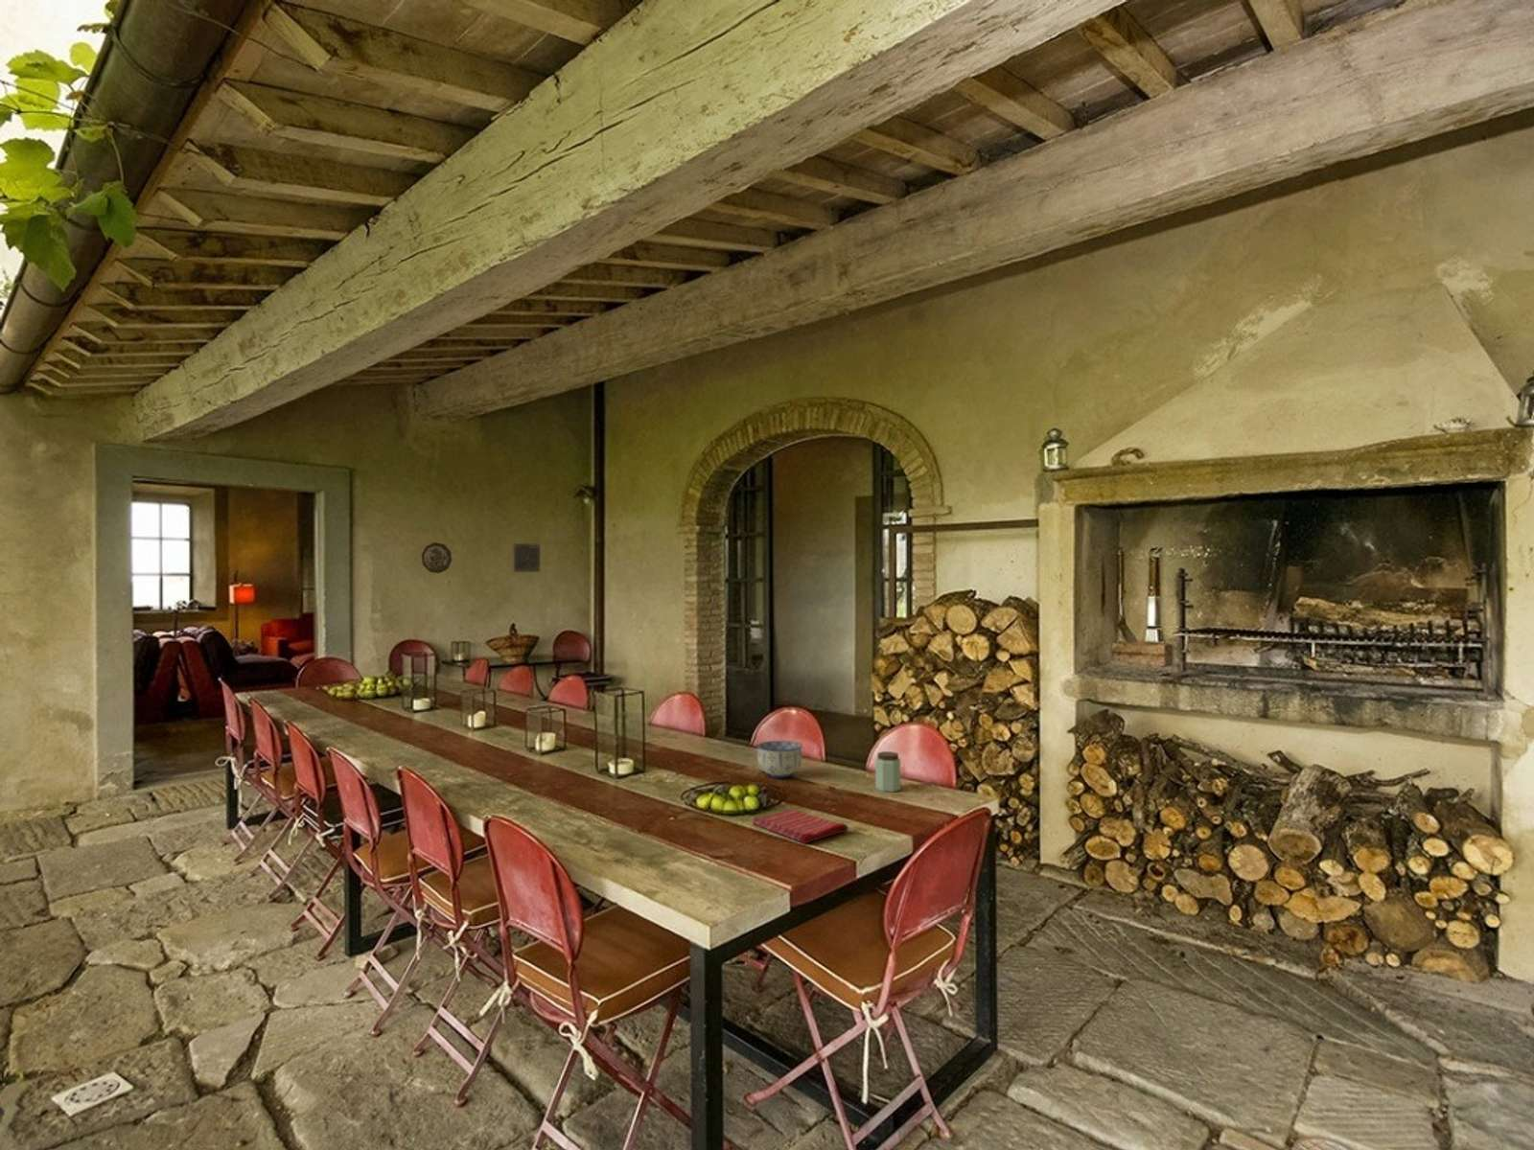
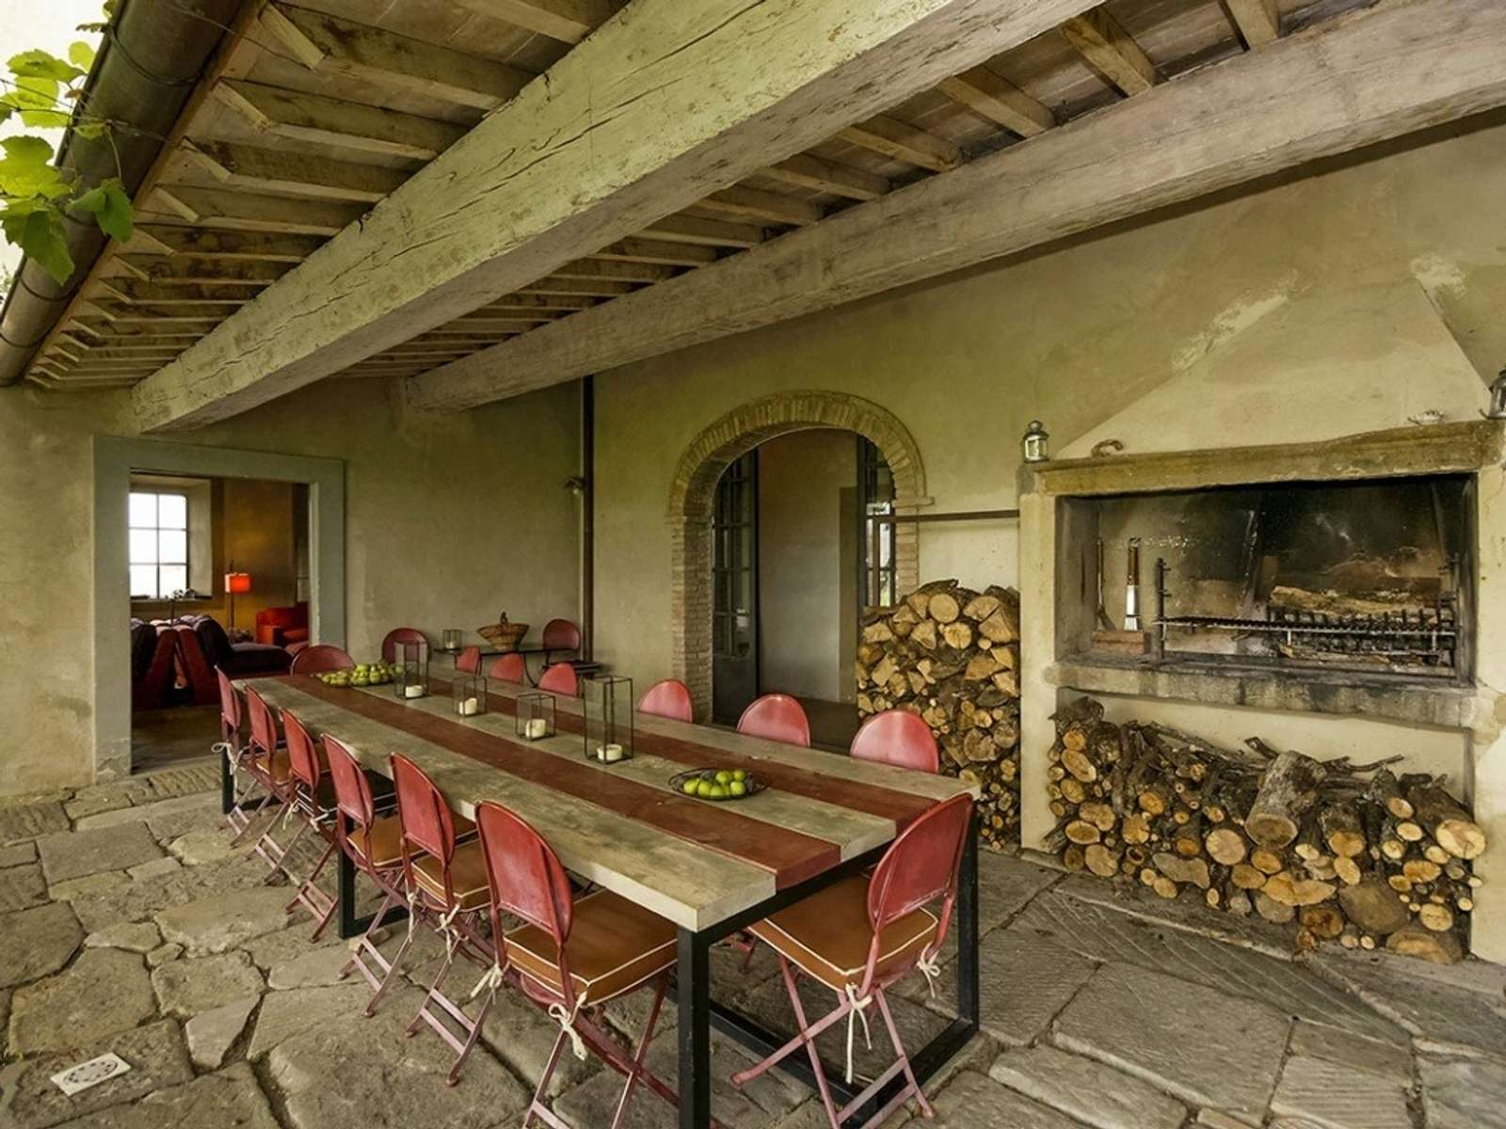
- peanut butter (888, 772)
- decorative tile (527, 558)
- decorative plate (436, 558)
- bowl (779, 760)
- dish towel (800, 823)
